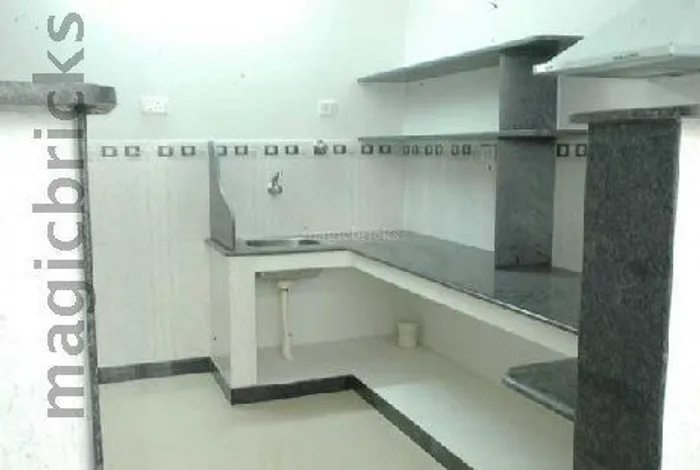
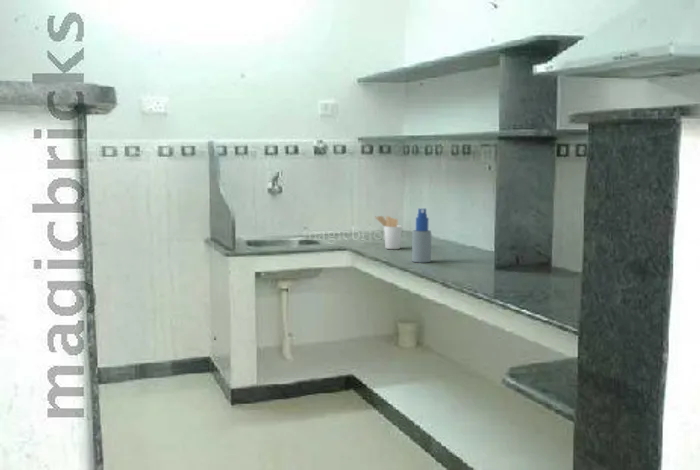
+ utensil holder (388, 231)
+ spray bottle (421, 234)
